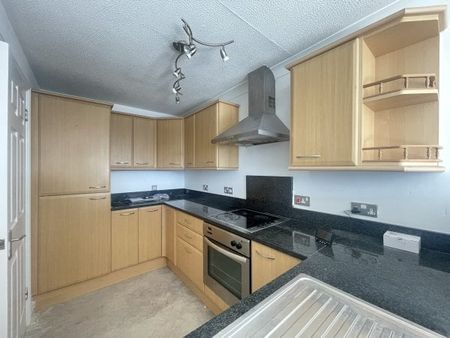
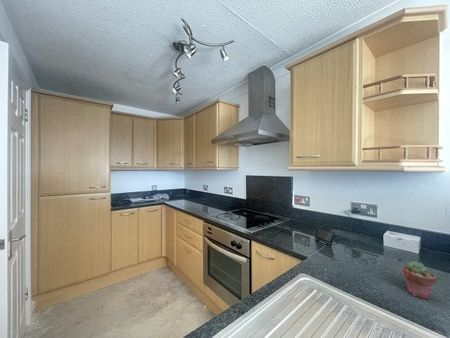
+ potted succulent (418, 278)
